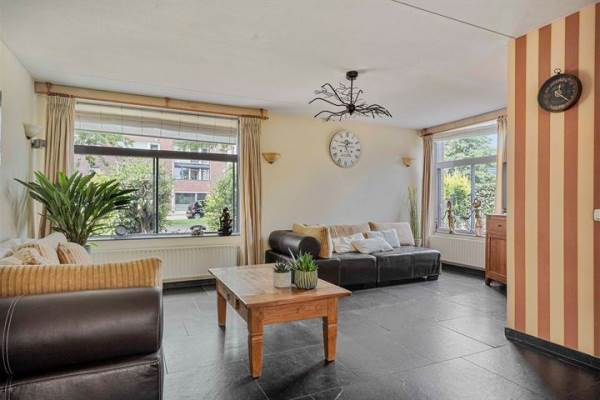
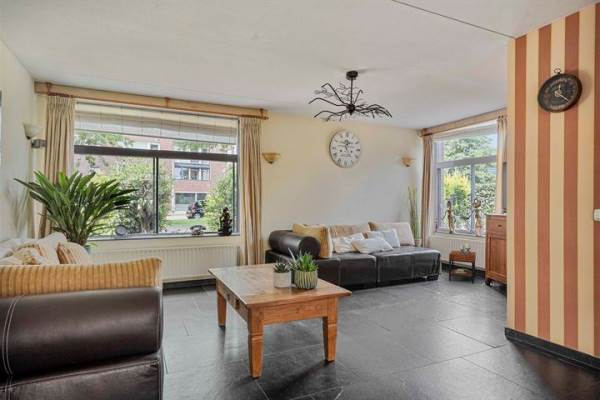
+ side table (462, 261)
